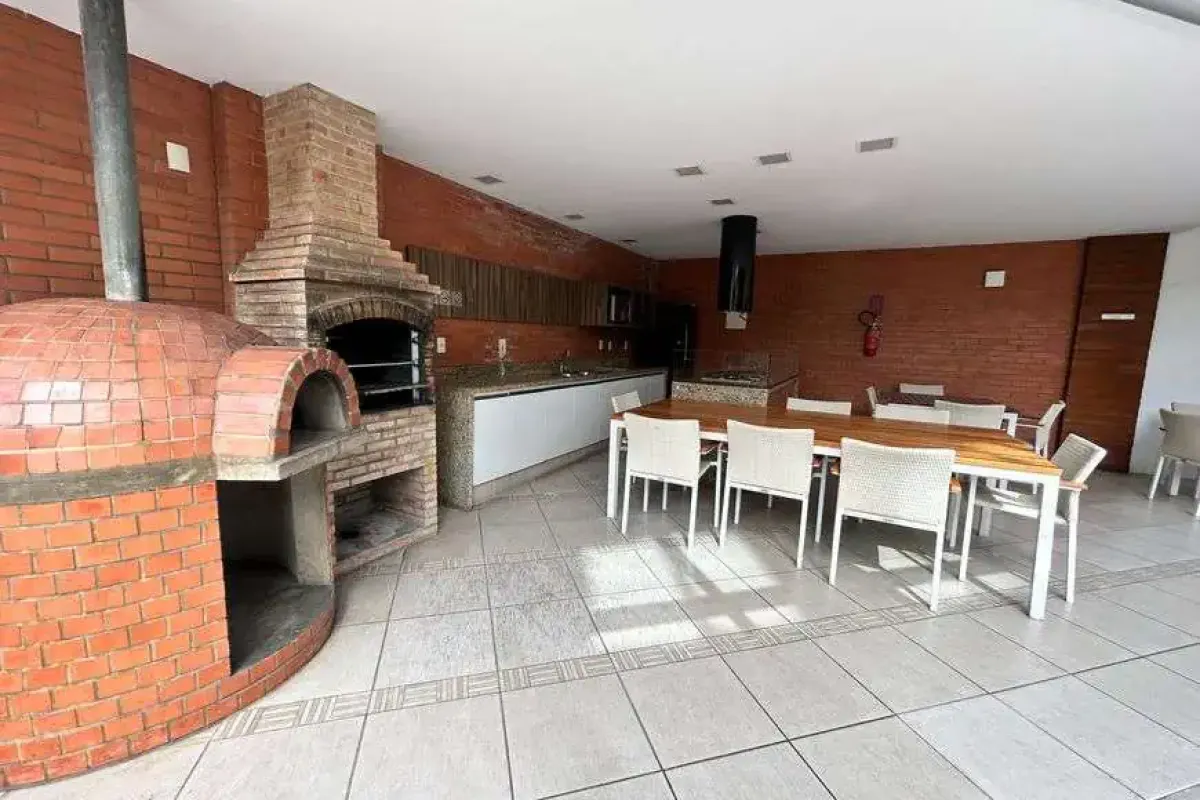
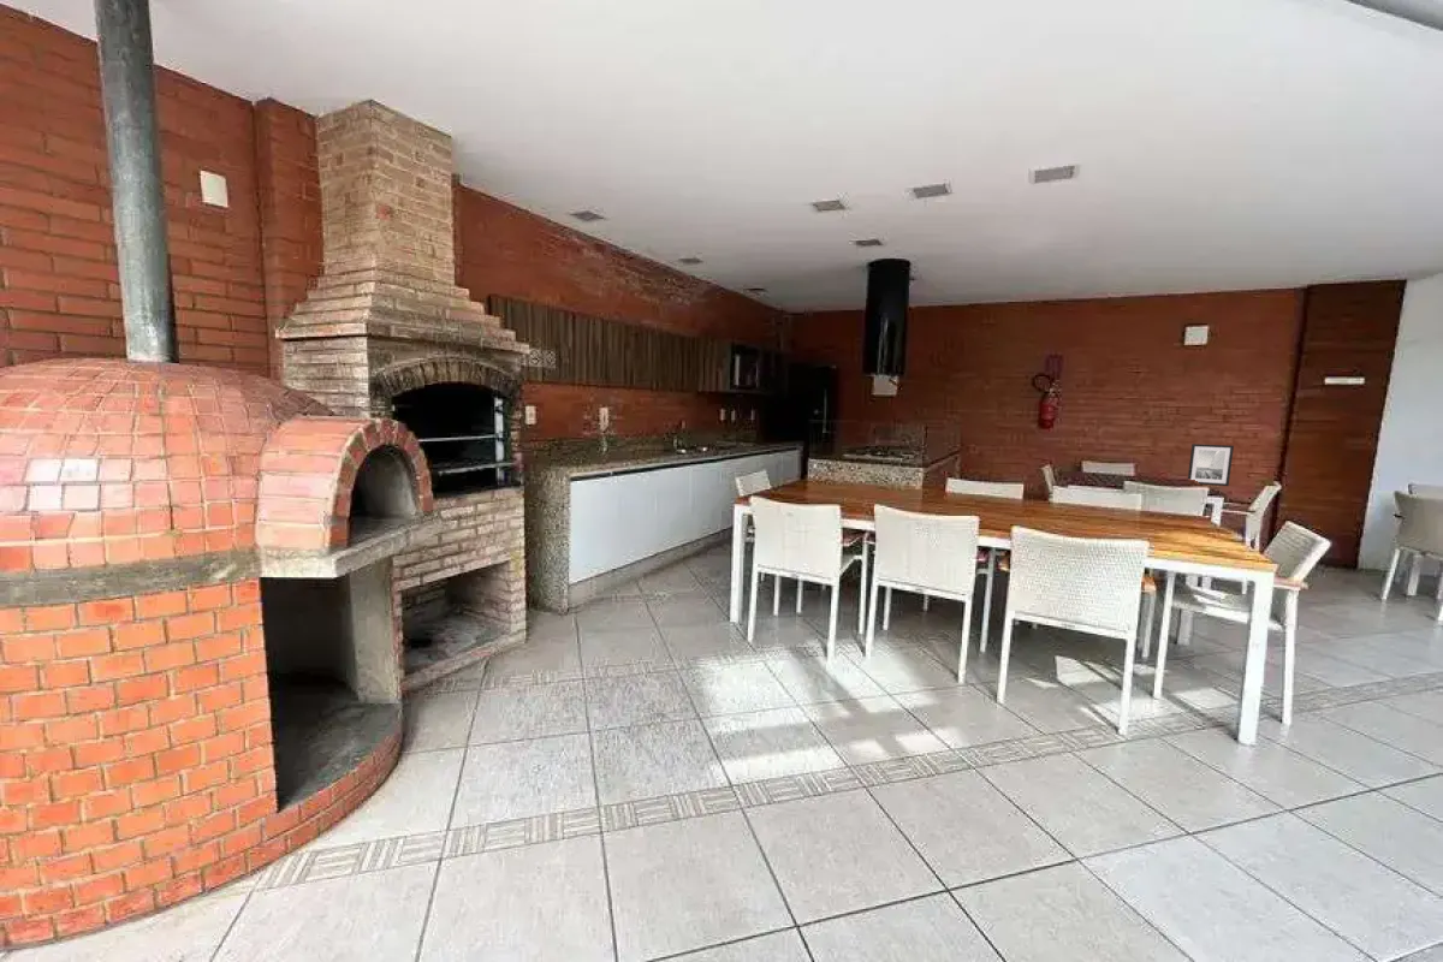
+ wall art (1210, 464)
